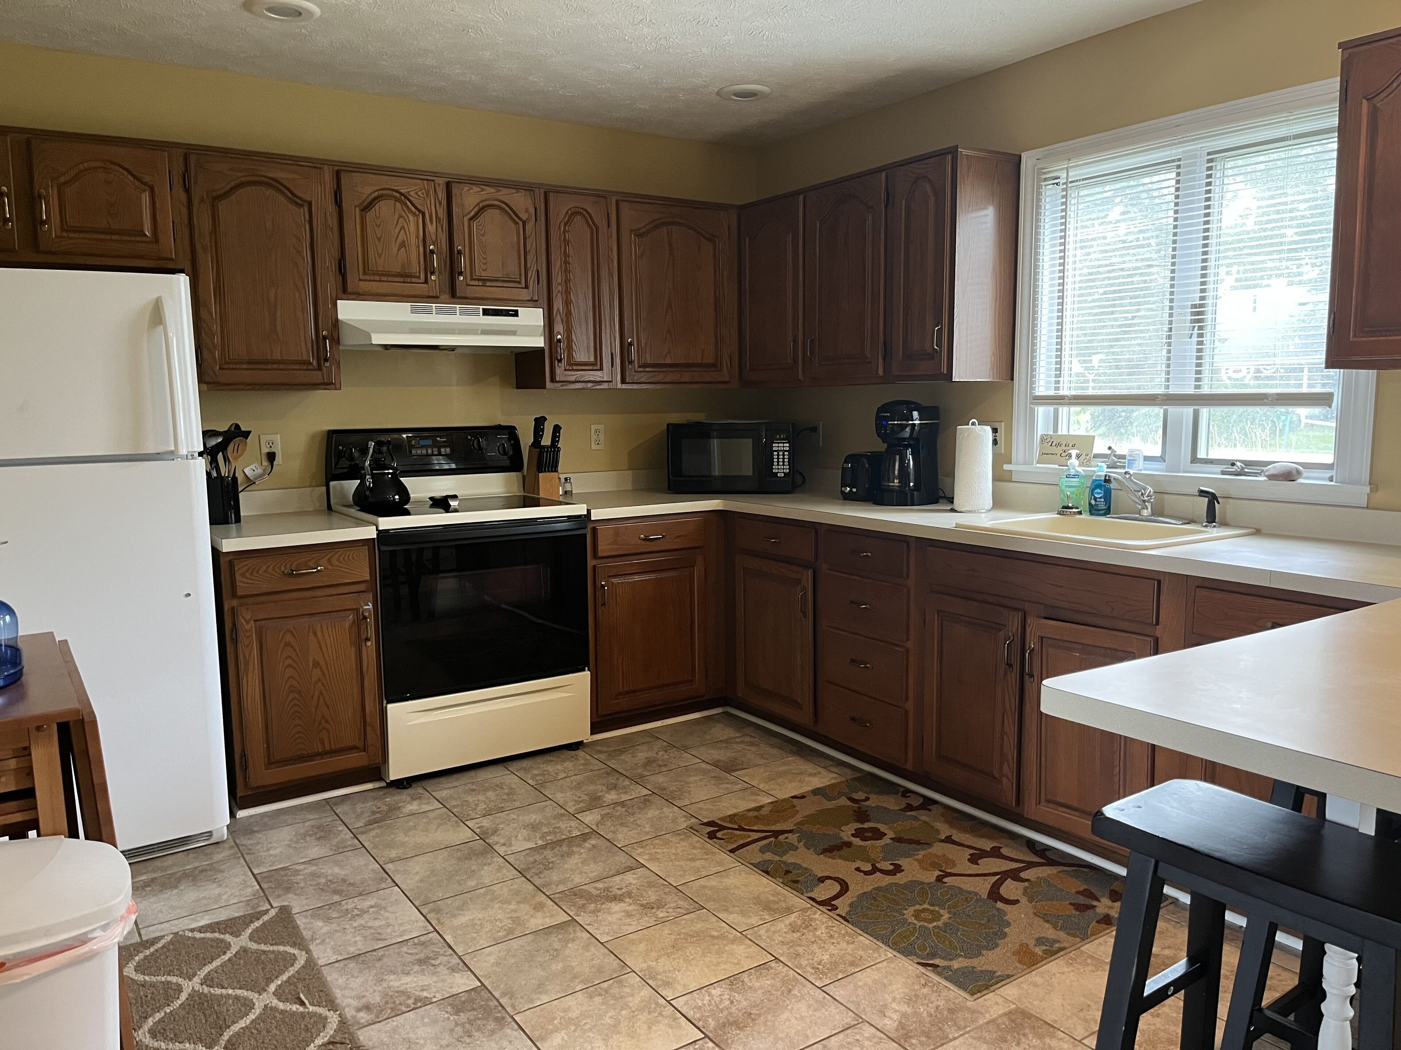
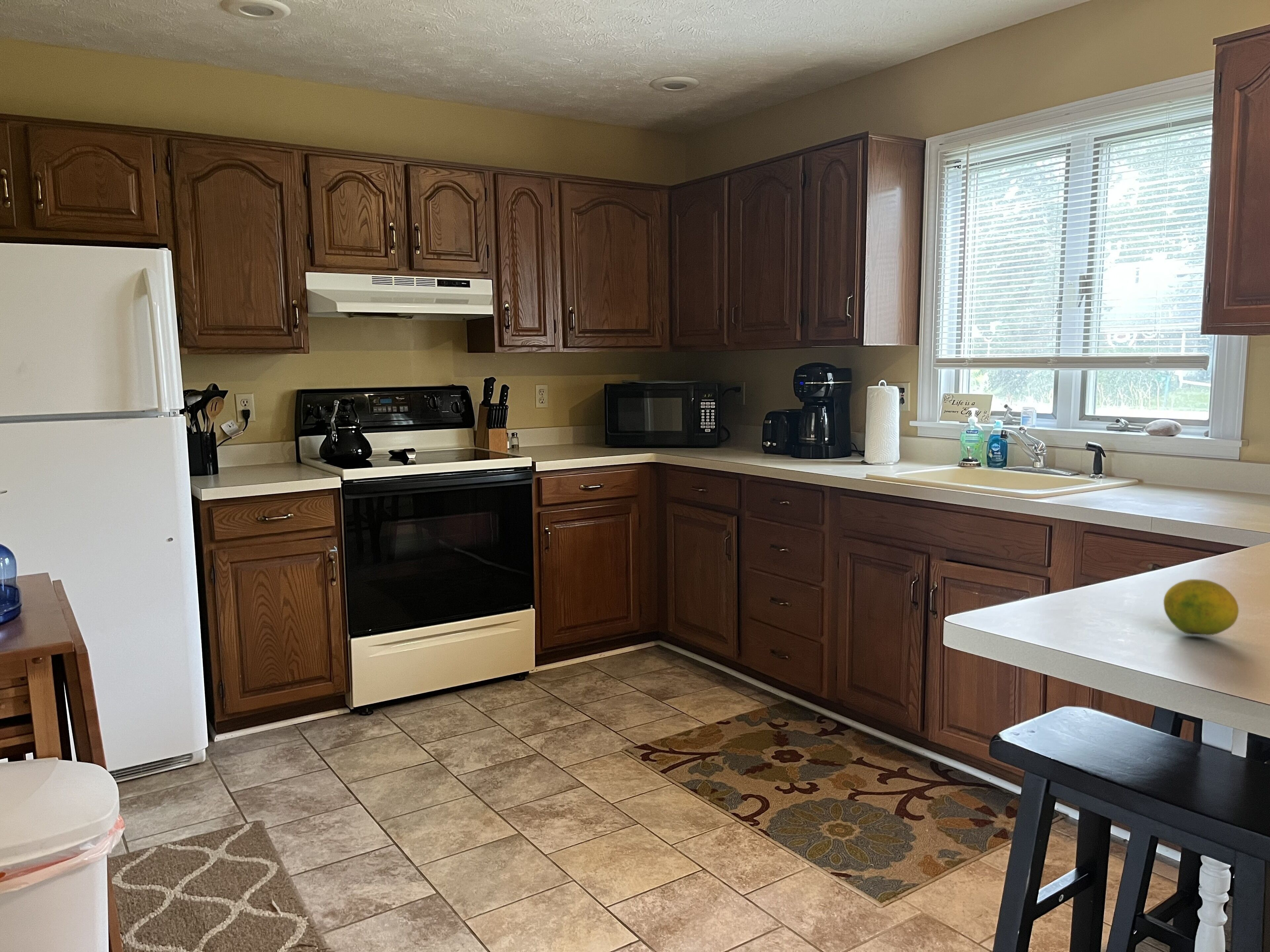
+ fruit (1200, 607)
